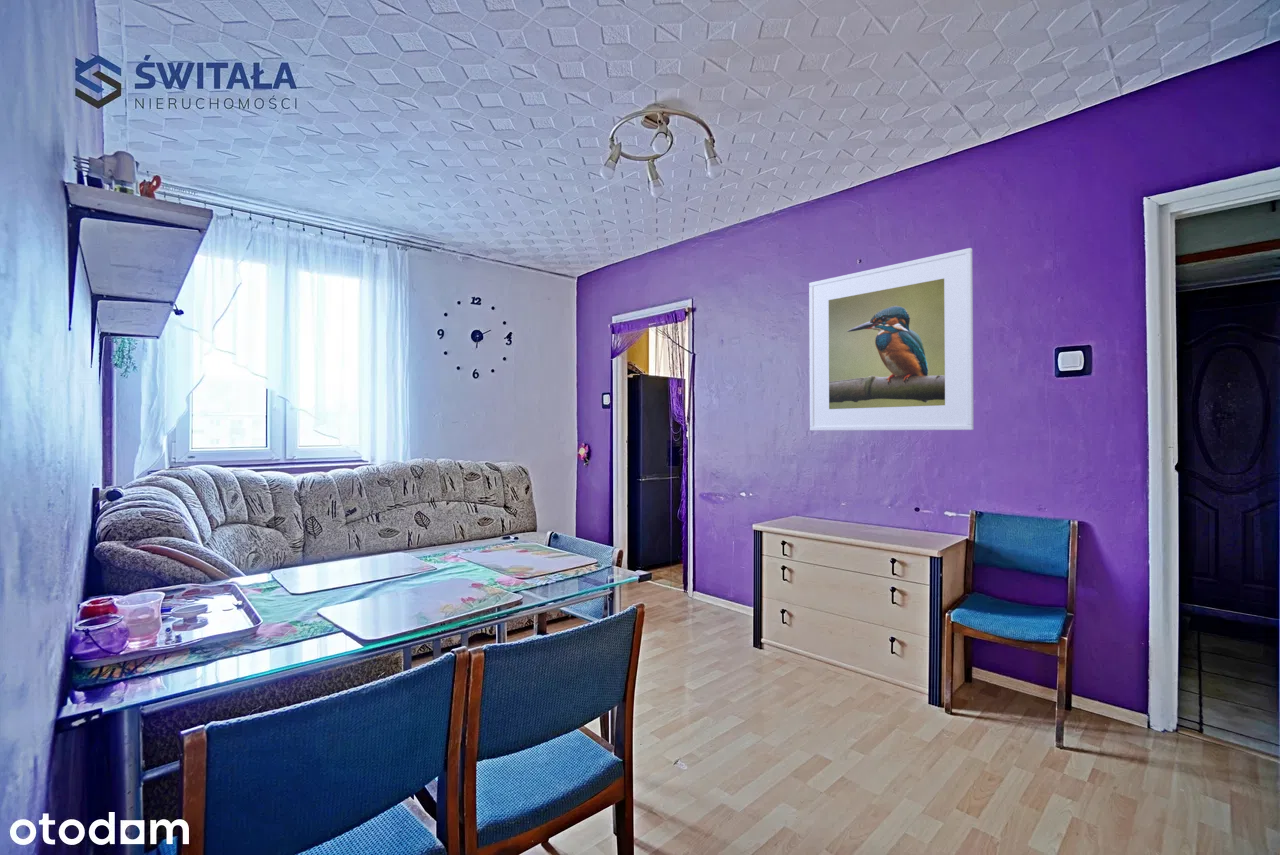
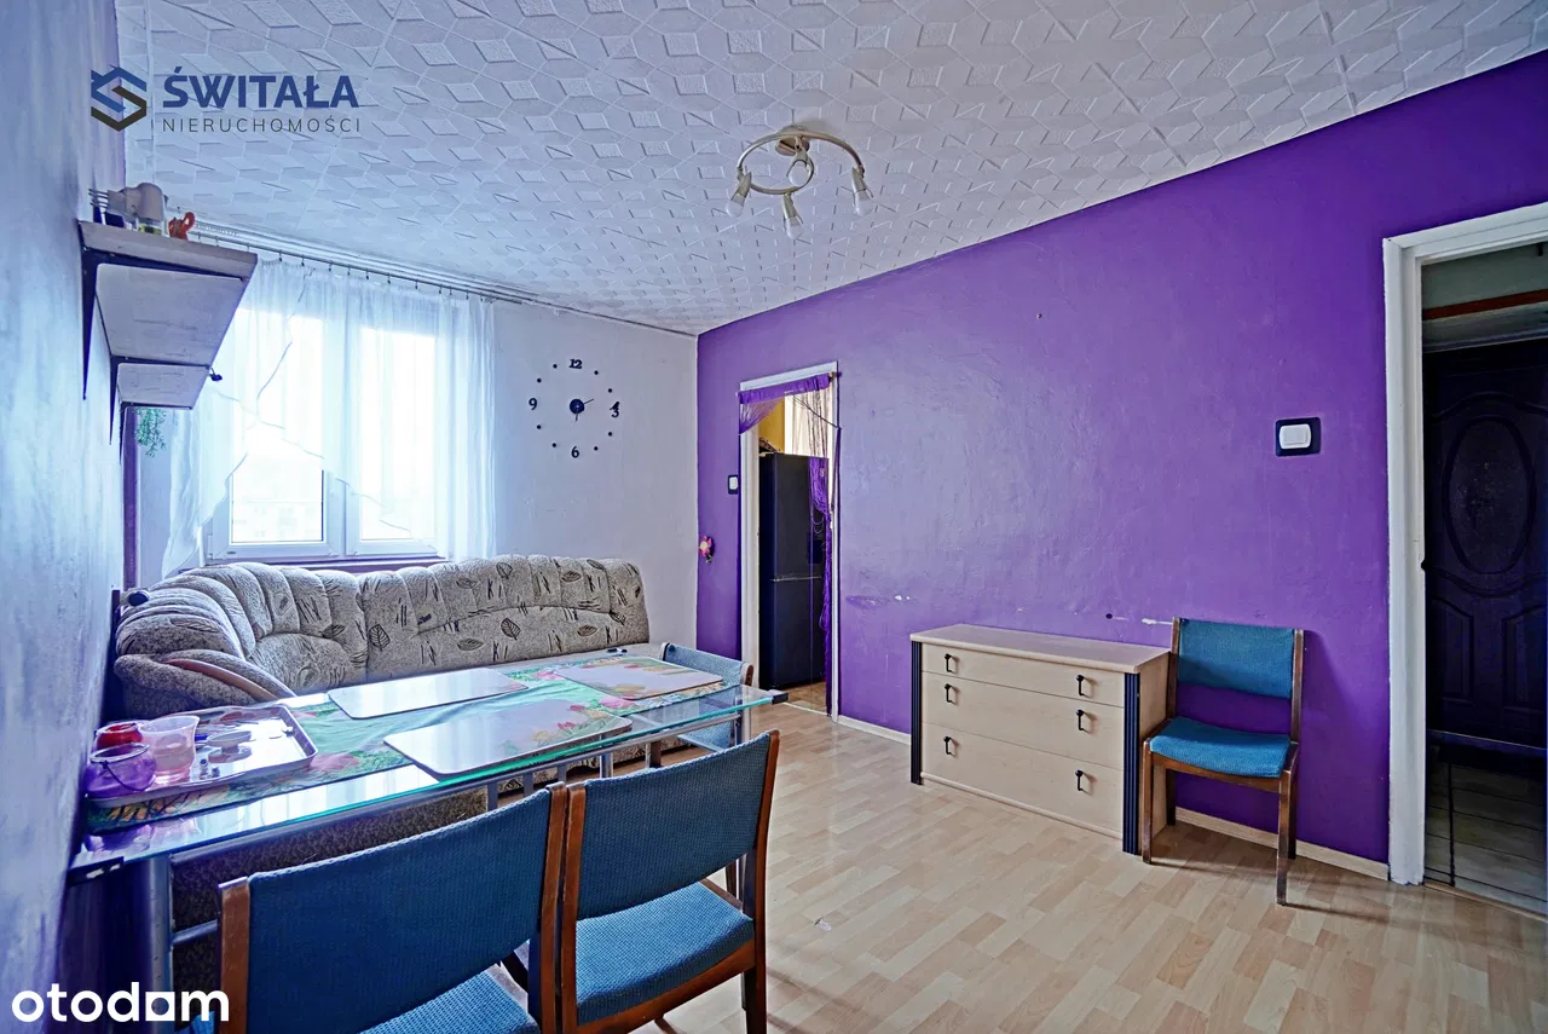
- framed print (882, 348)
